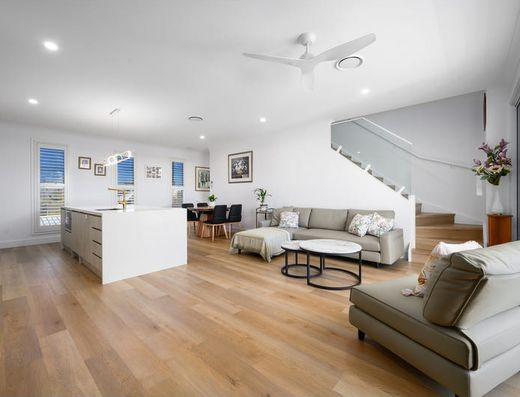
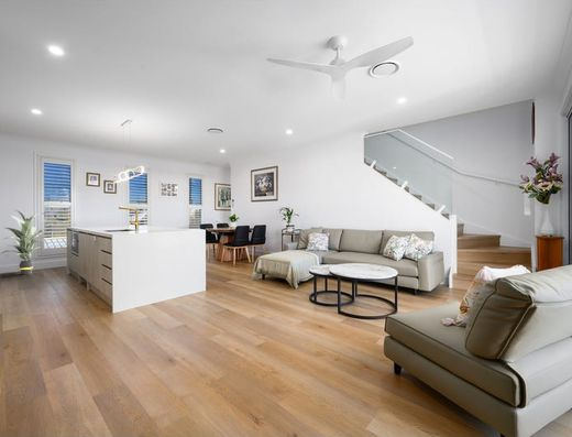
+ indoor plant (22, 241)
